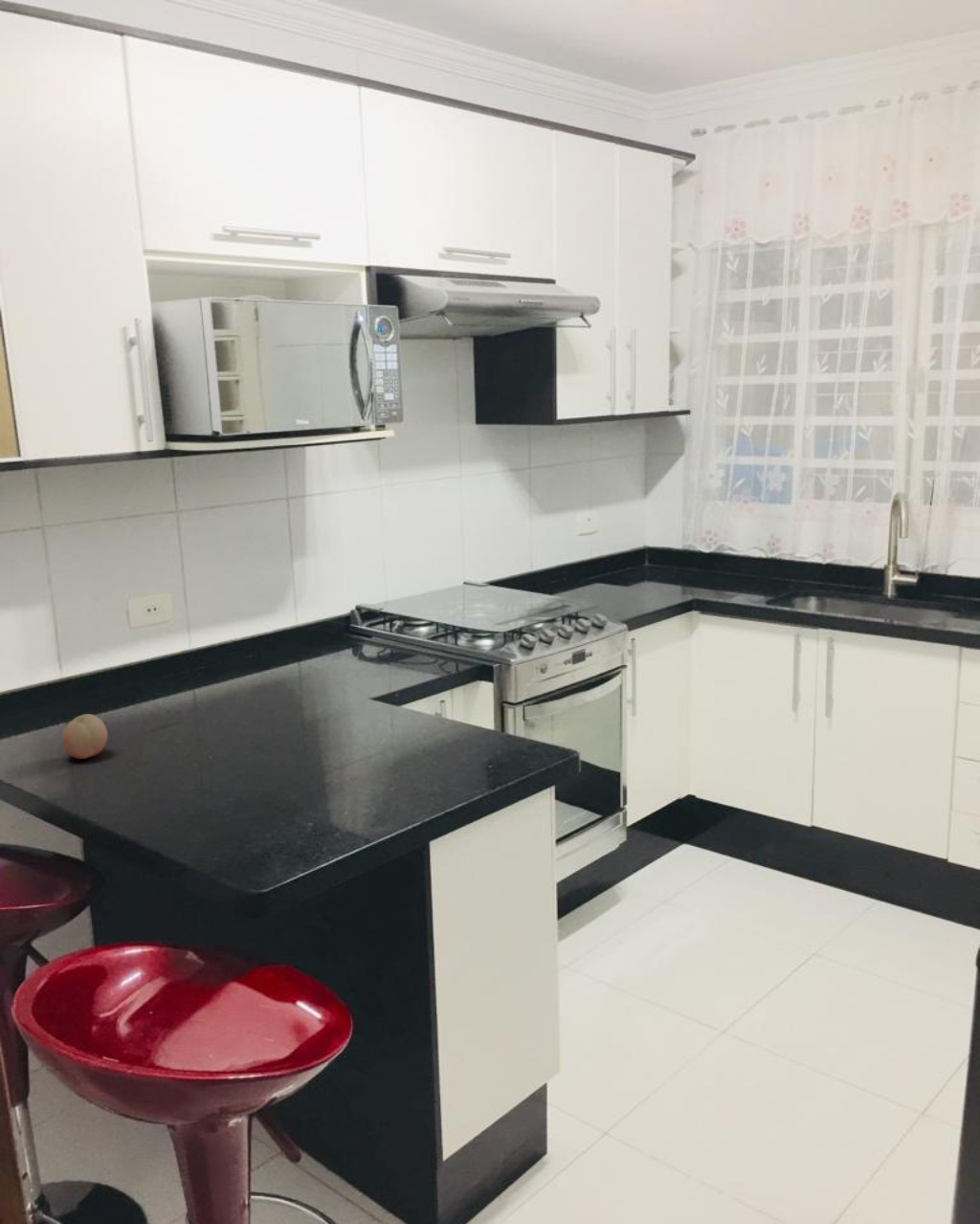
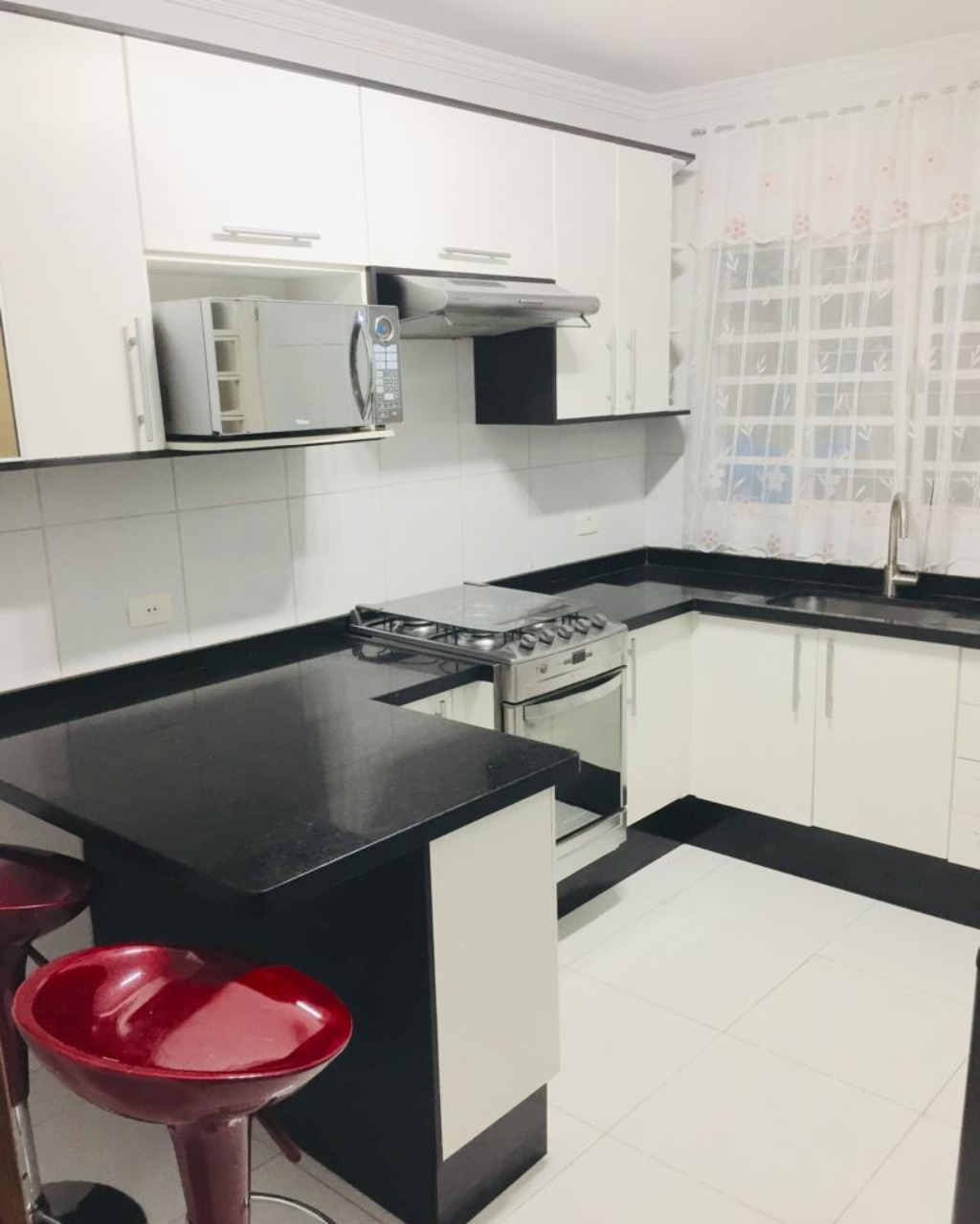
- fruit (84, 736)
